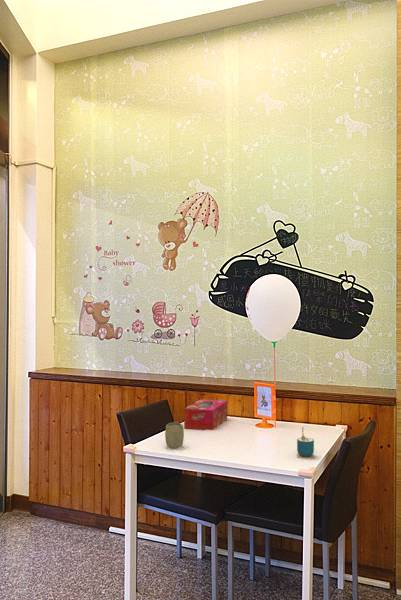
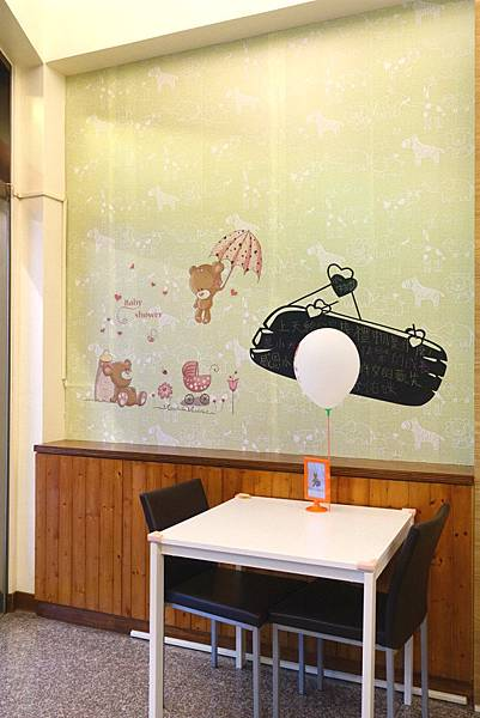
- cup (174, 435)
- tissue box (206, 413)
- cup (305, 442)
